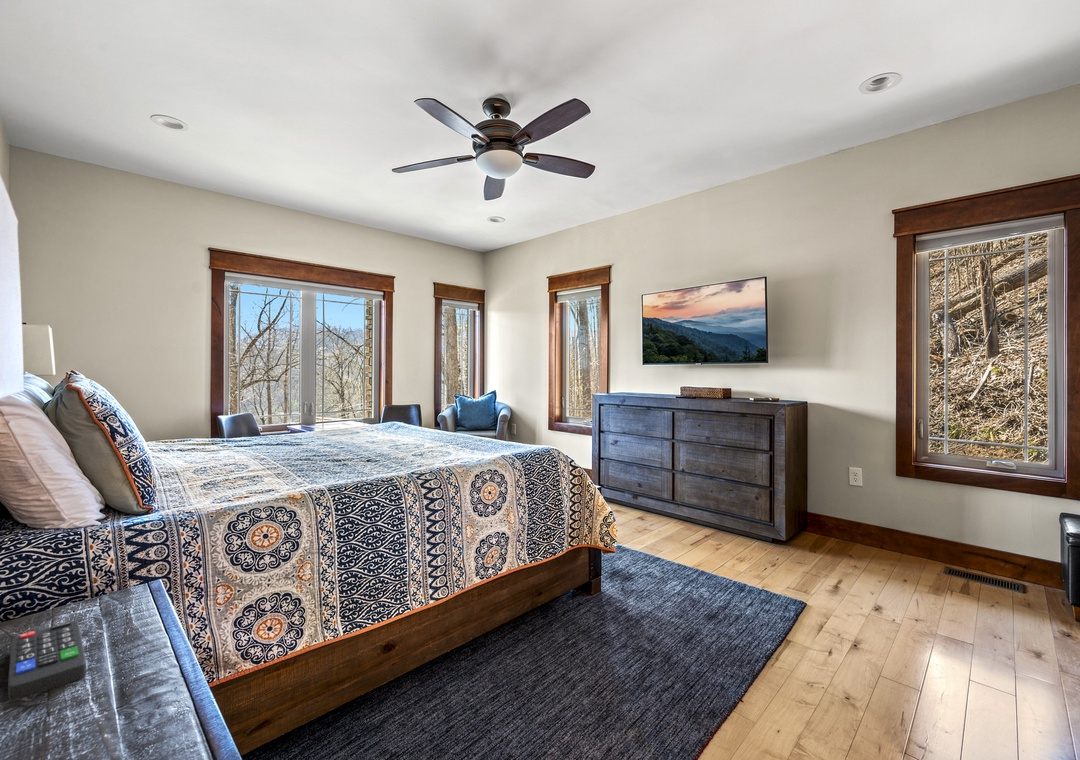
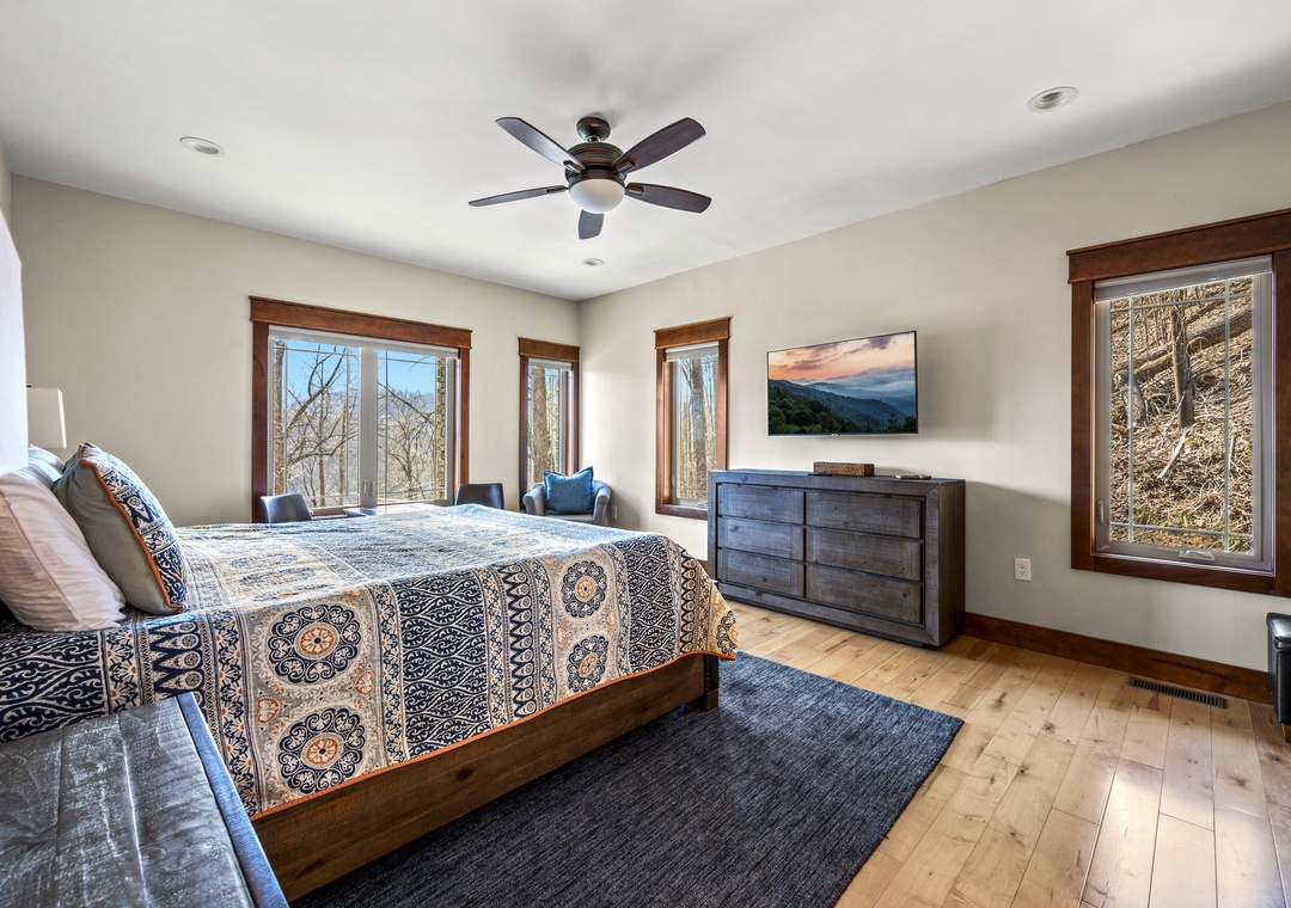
- remote control (47, 655)
